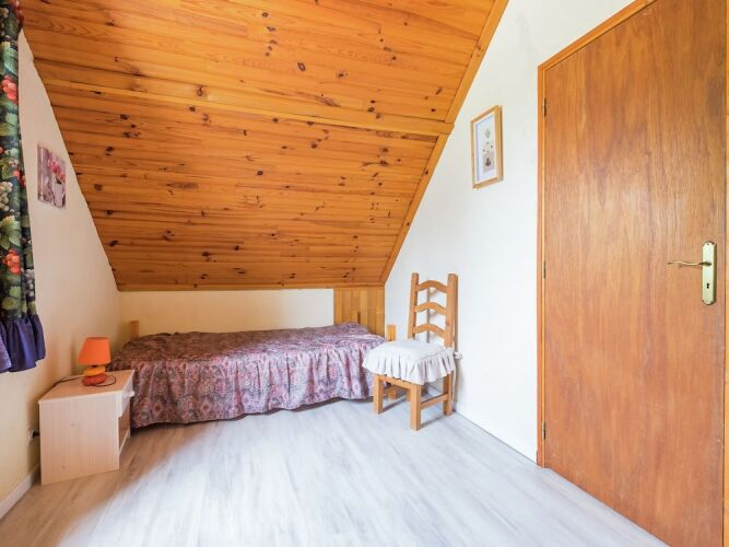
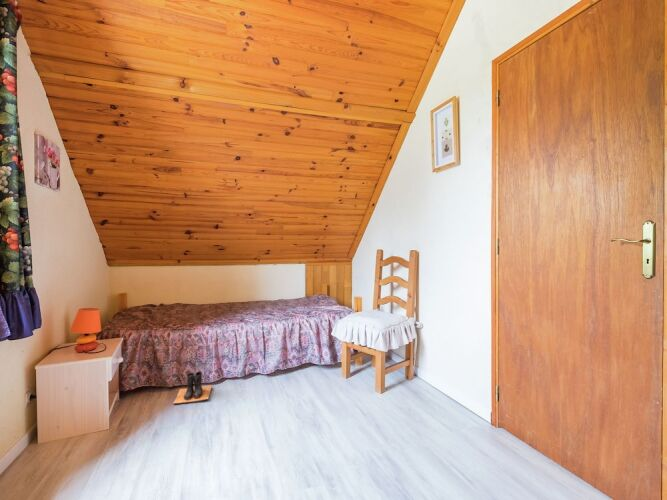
+ boots (193, 385)
